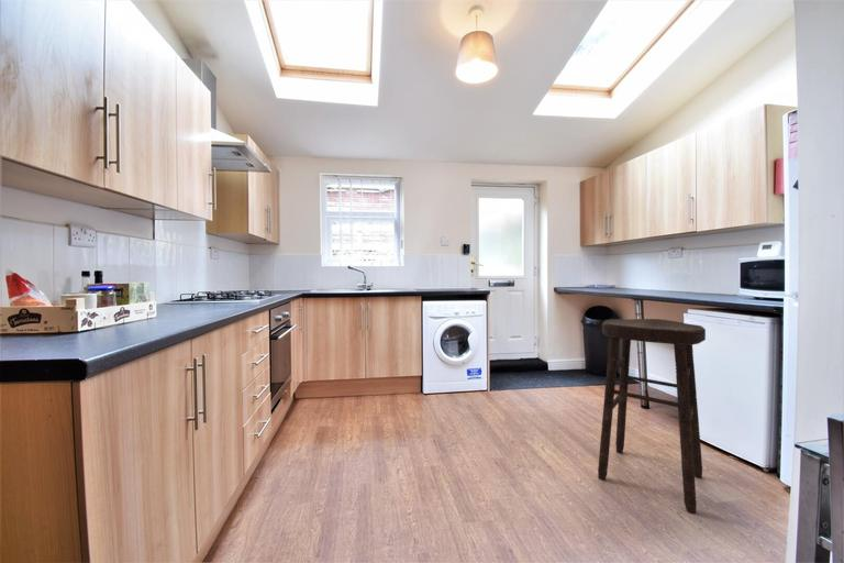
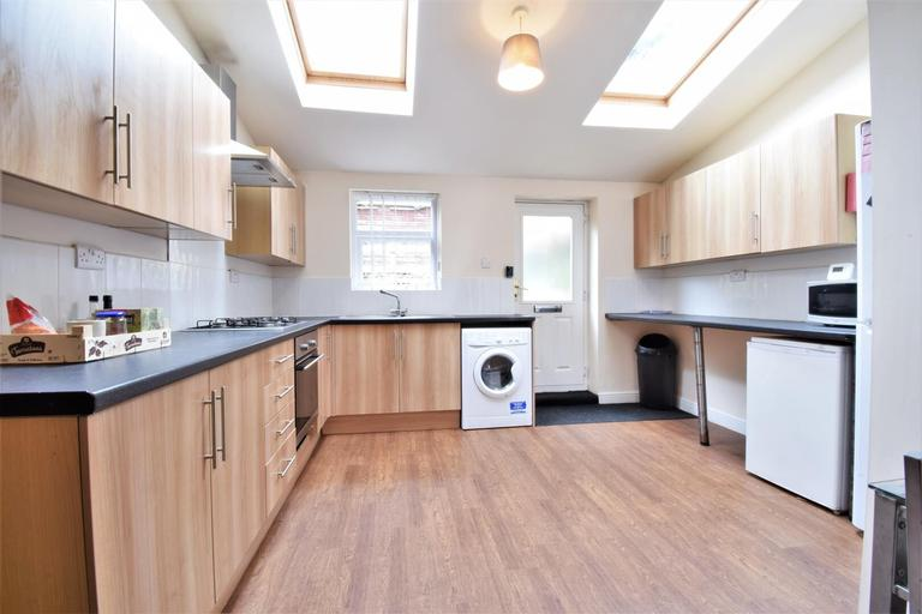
- stool (649, 399)
